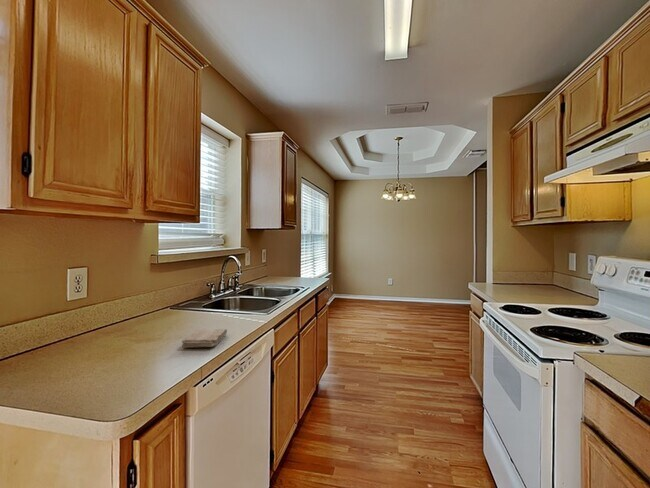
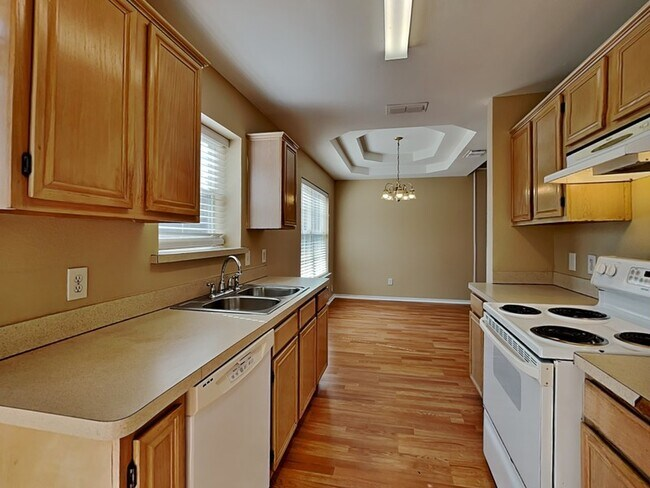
- washcloth (205, 336)
